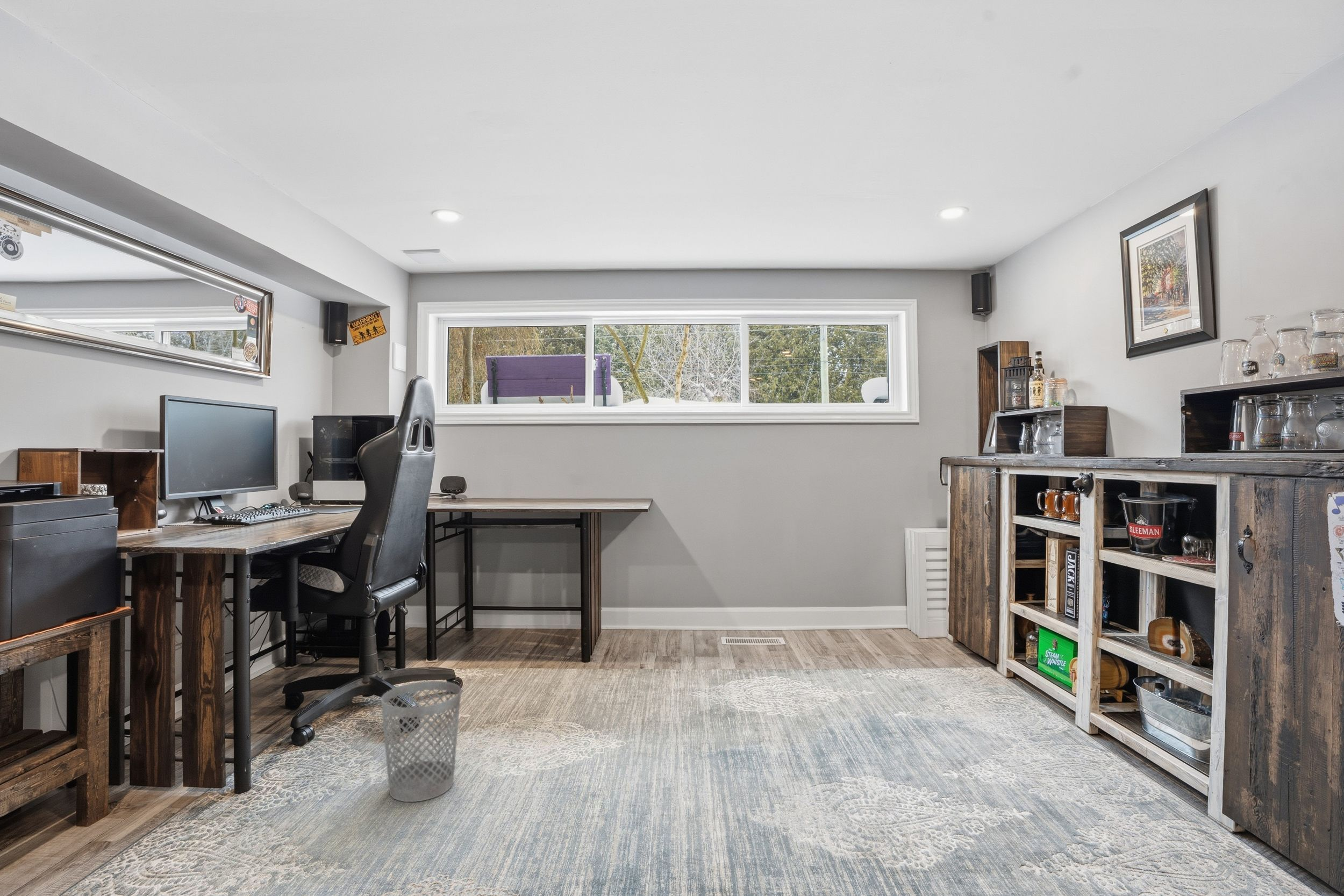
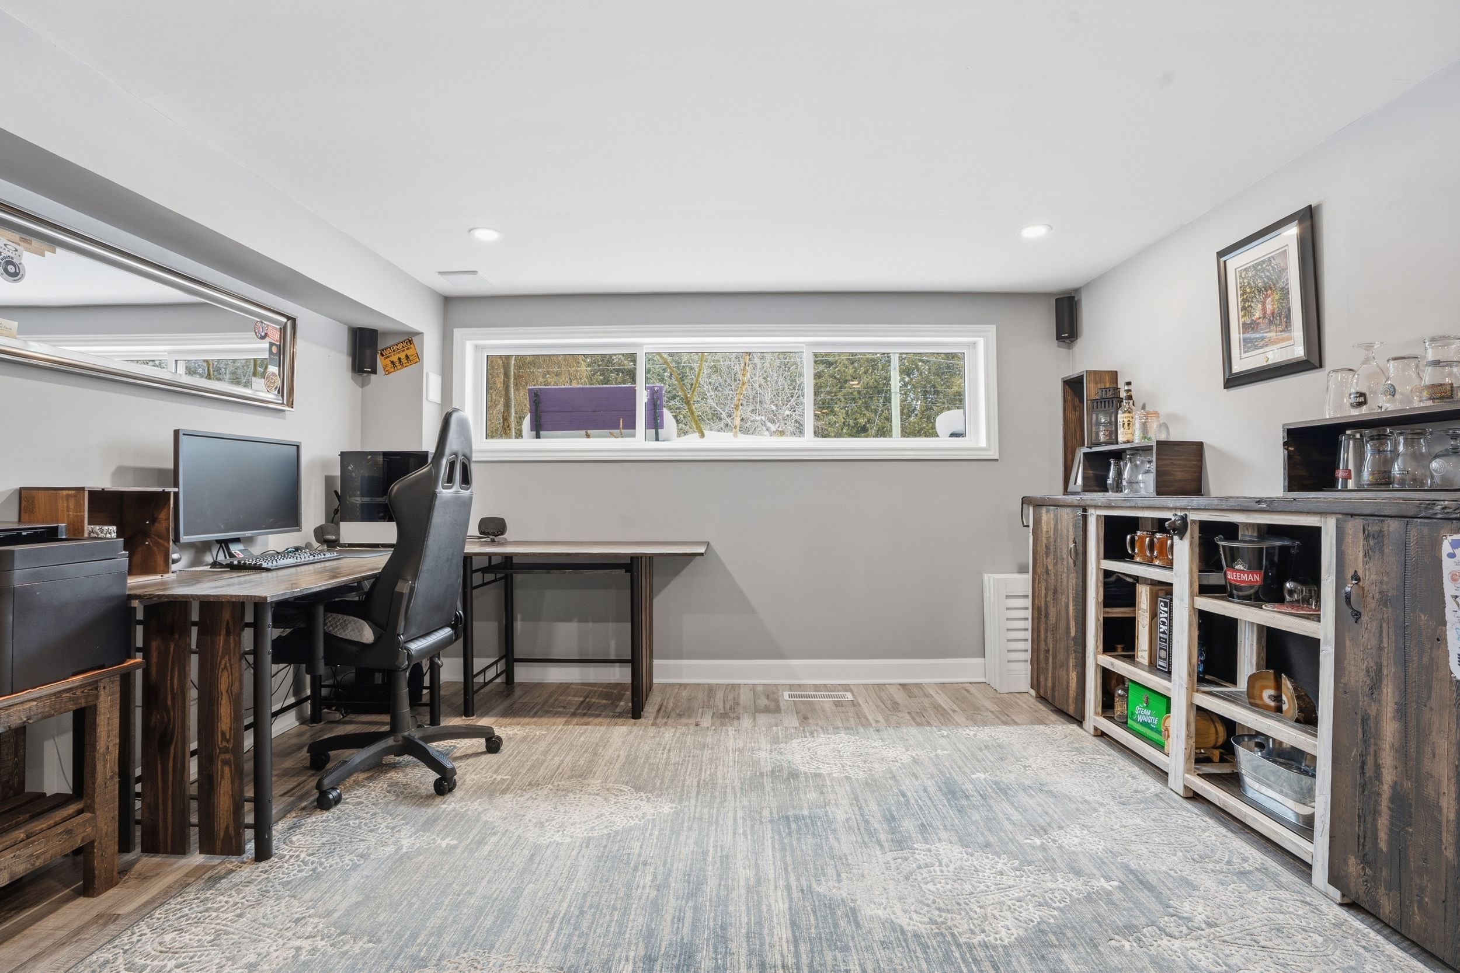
- wastebasket (423, 741)
